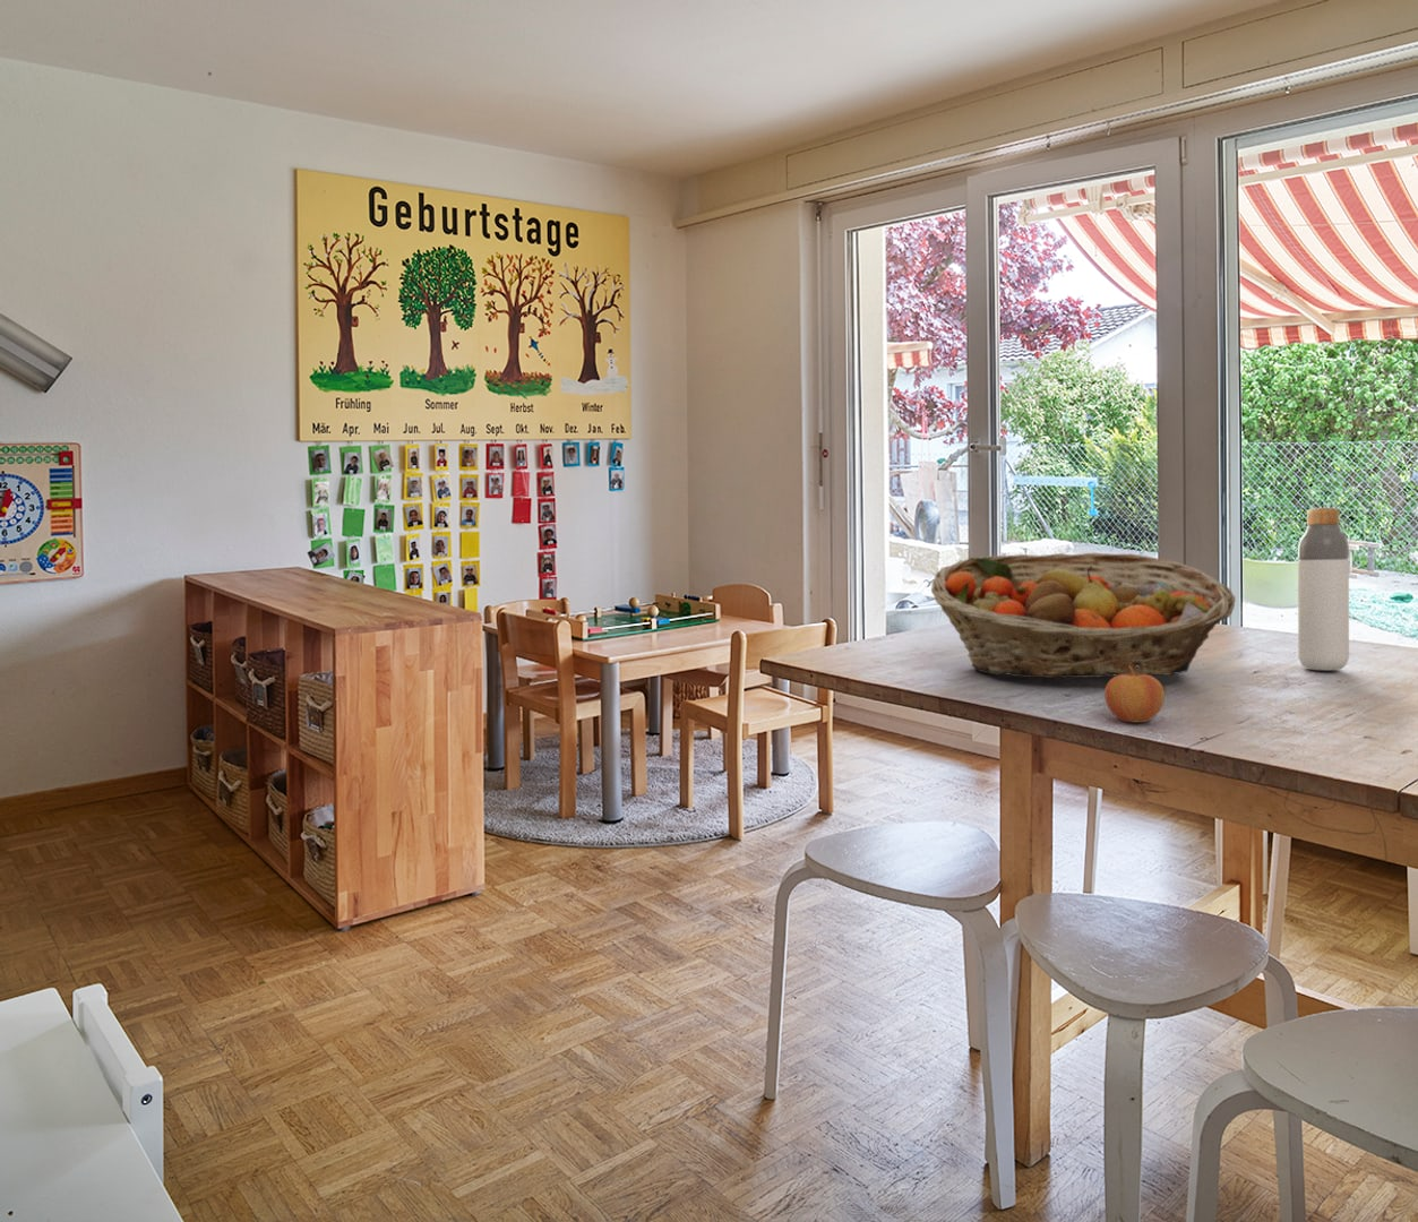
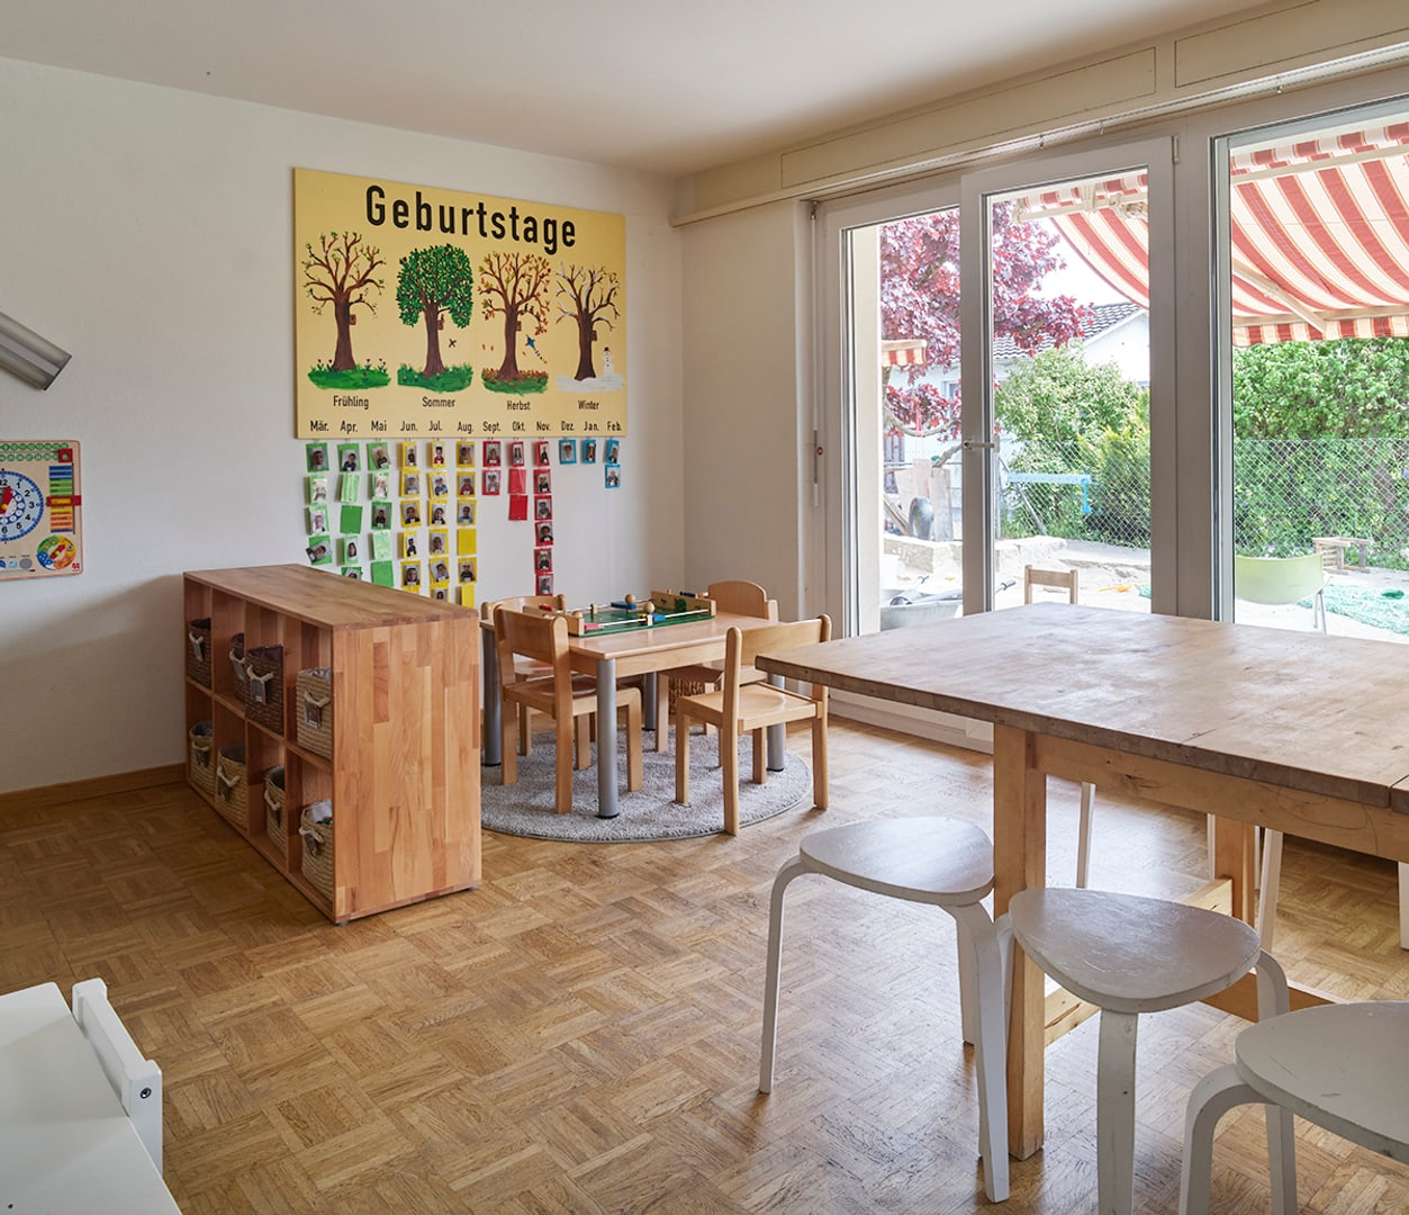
- fruit basket (1077, 611)
- apple (1133, 693)
- bottle (1323, 588)
